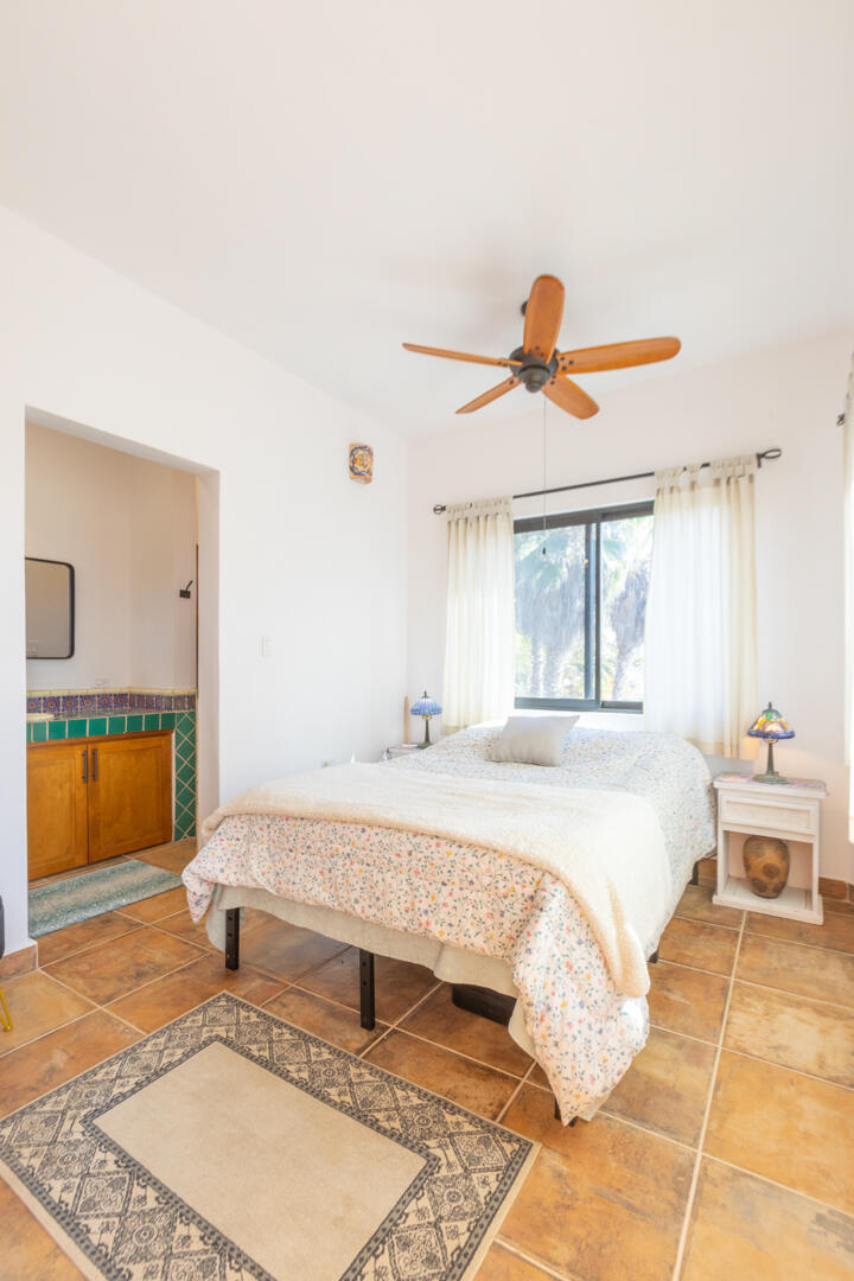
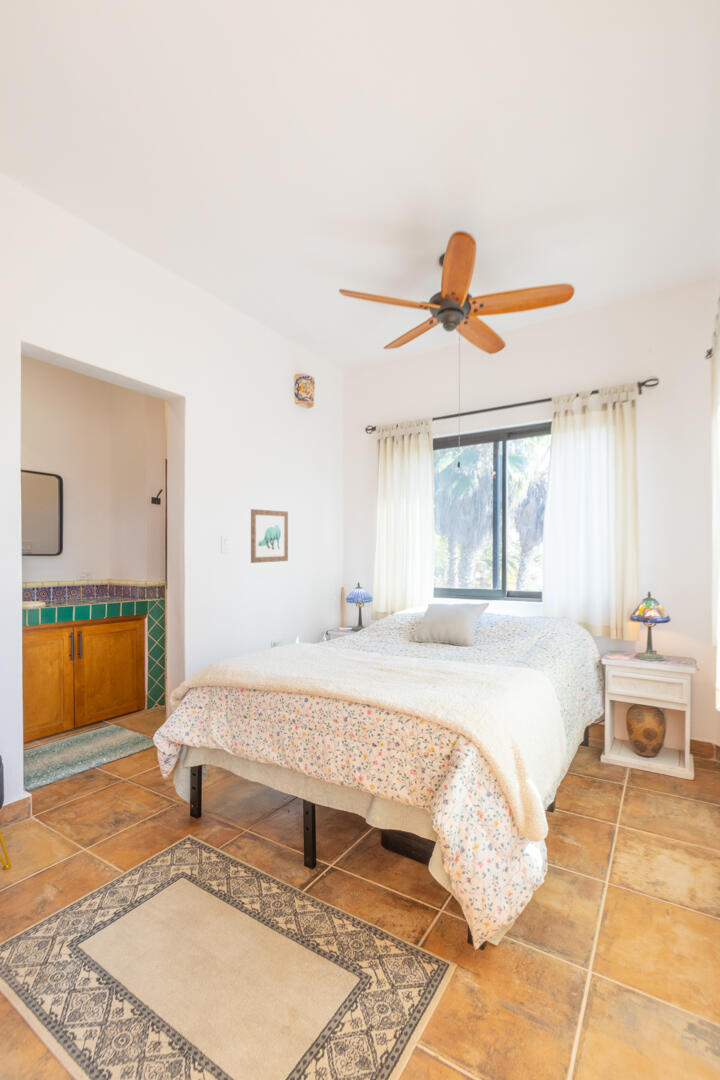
+ wall art (270, 536)
